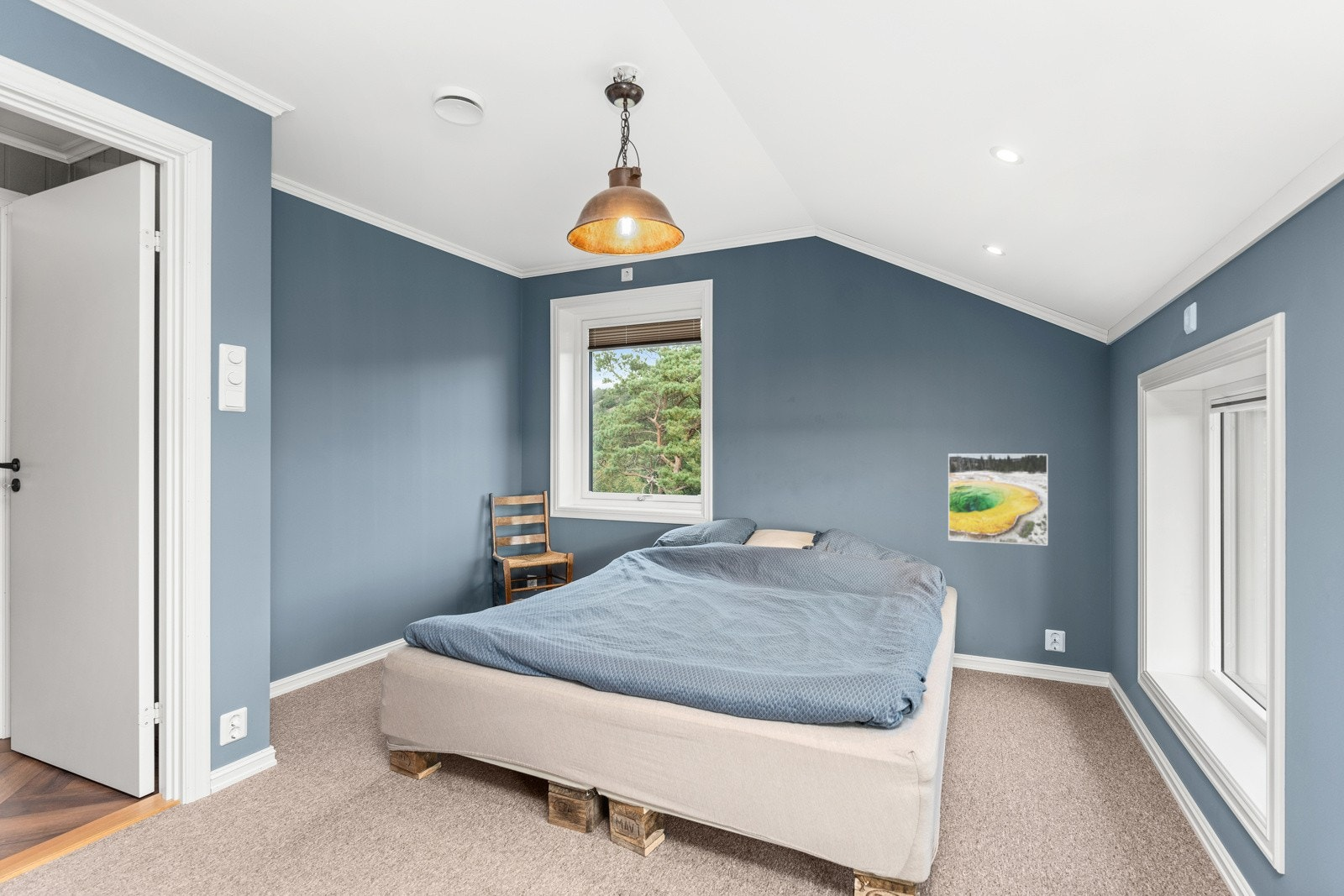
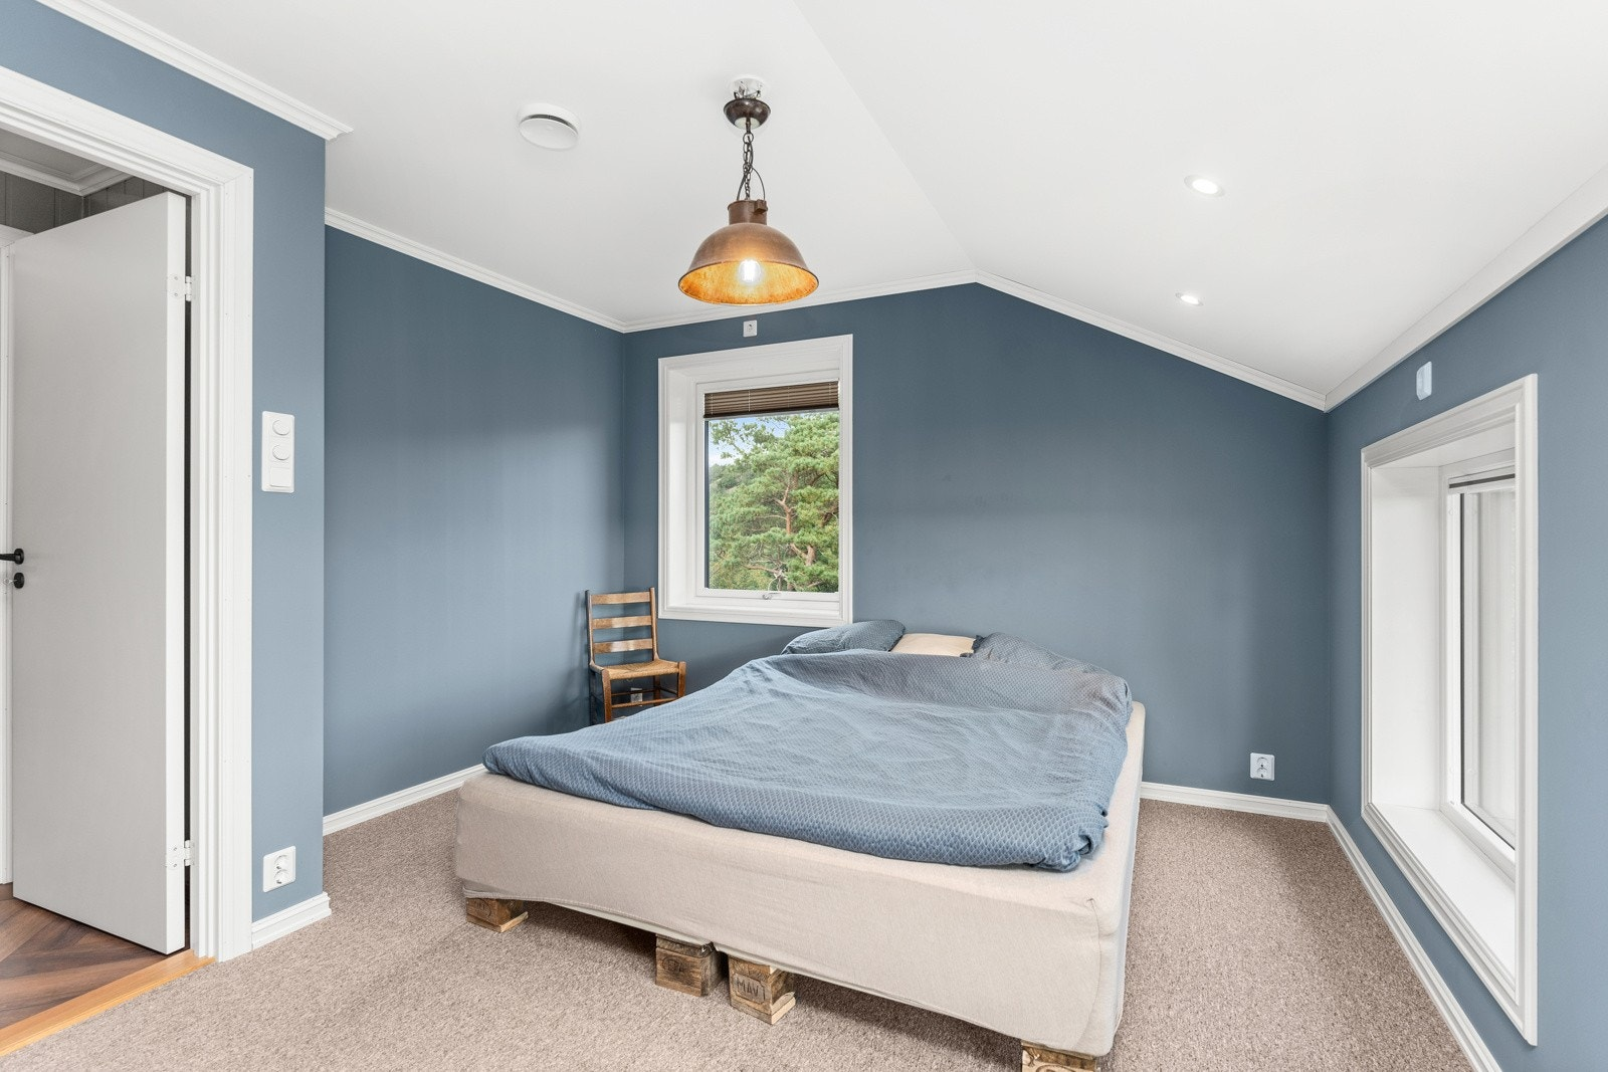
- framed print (996, 498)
